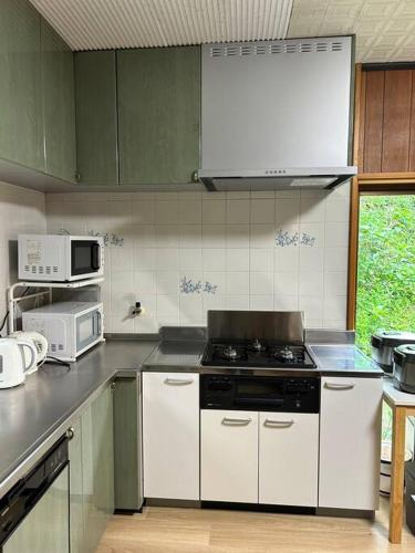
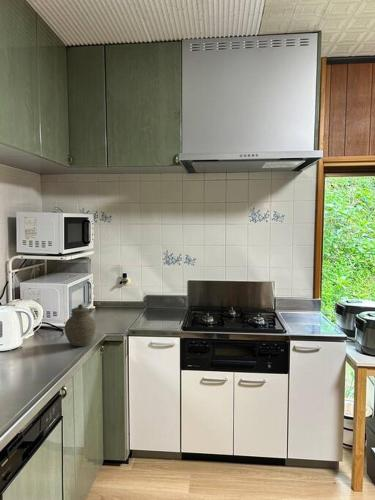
+ jar (80, 324)
